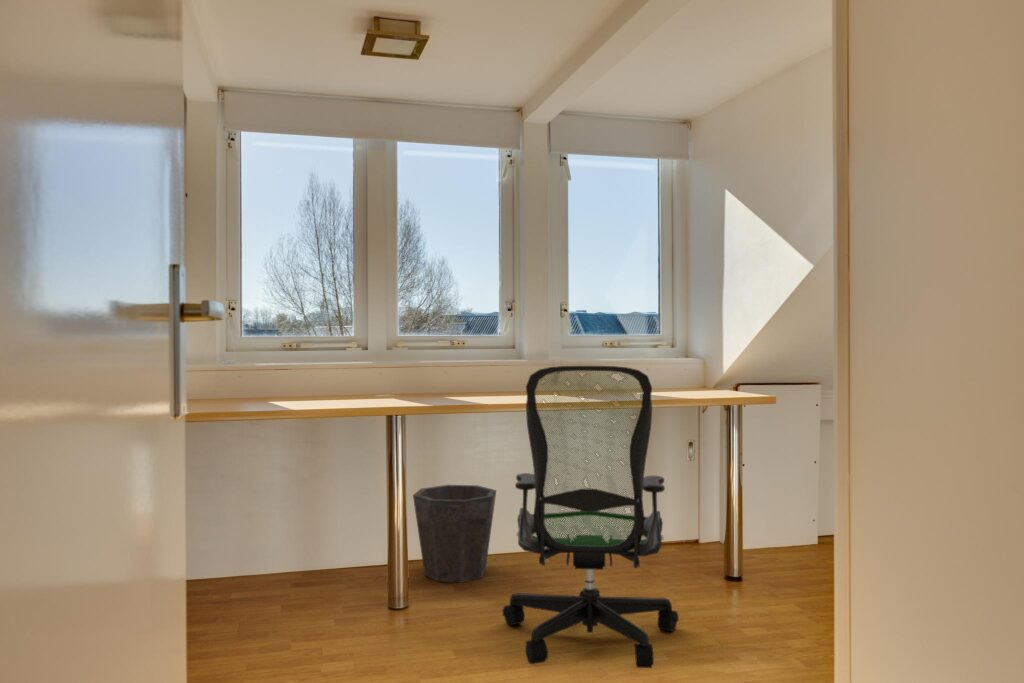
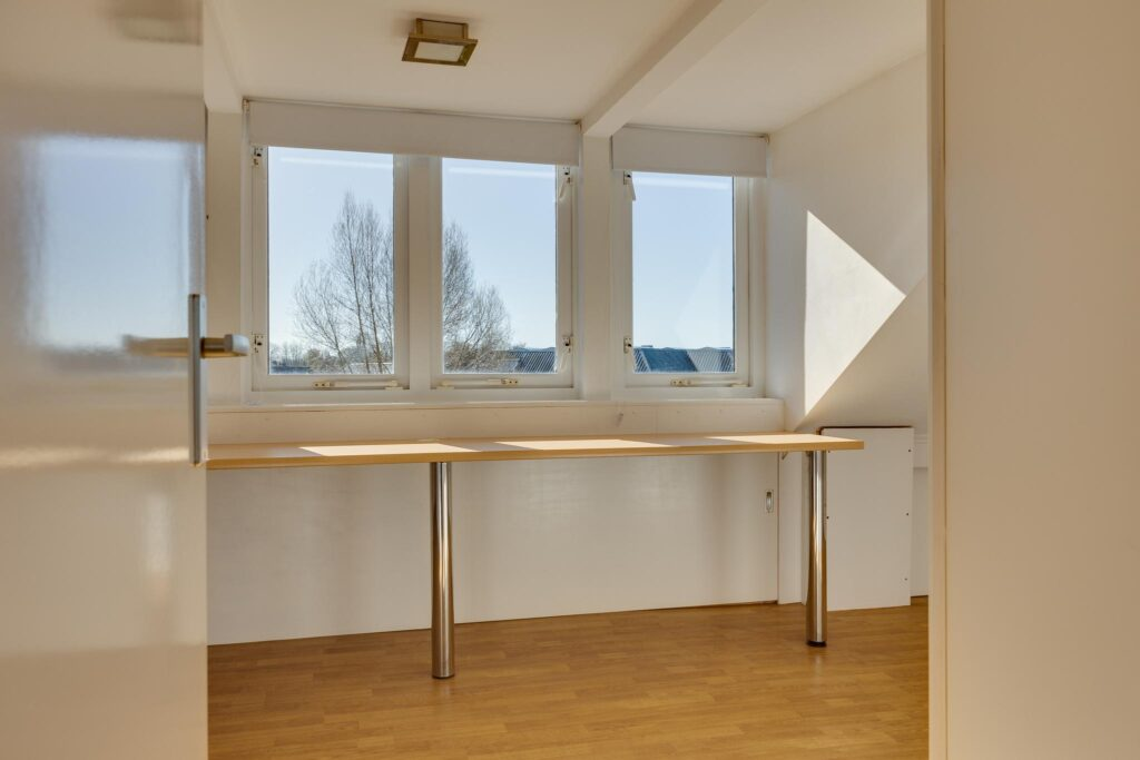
- office chair (589, 498)
- waste bin (455, 532)
